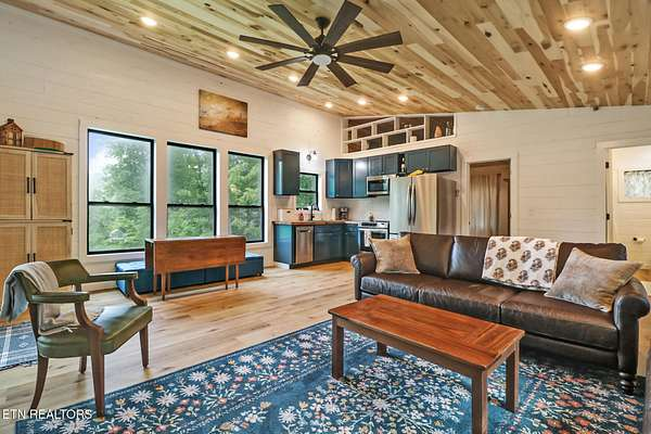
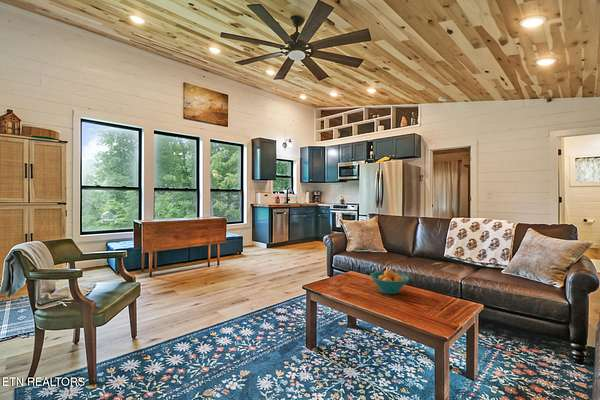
+ fruit bowl (389, 280)
